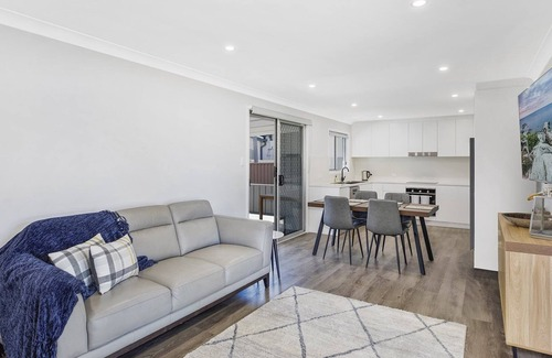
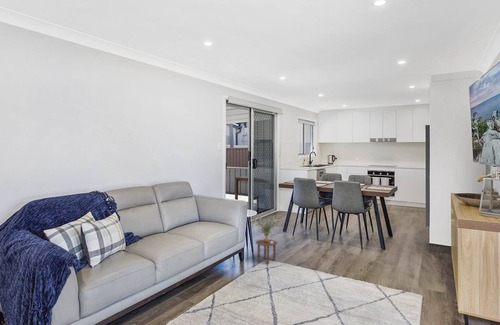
+ side table (267, 239)
